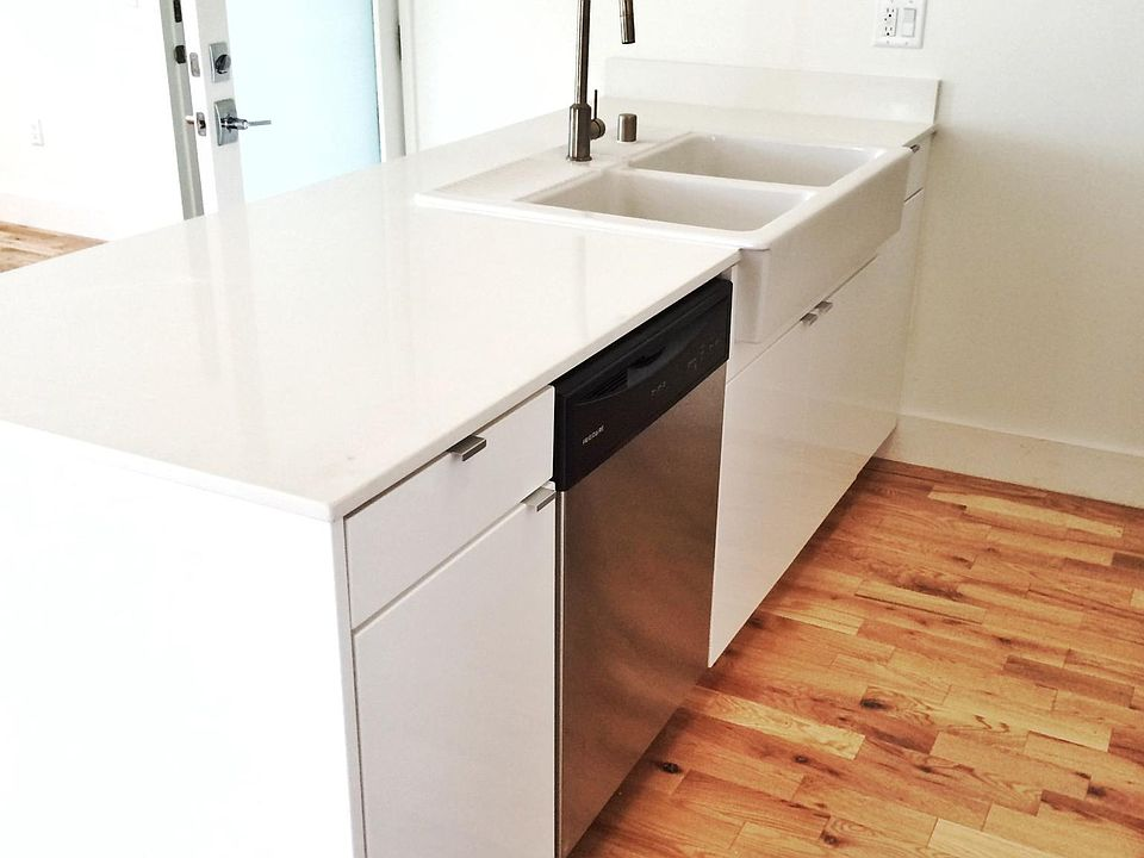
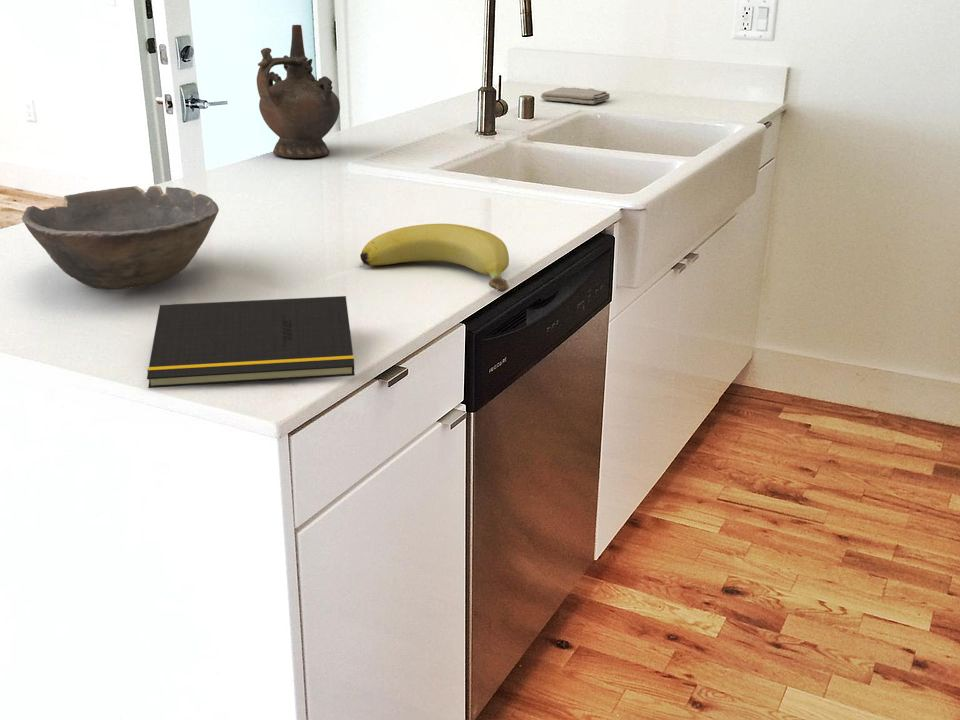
+ bowl (126, 243)
+ ceremonial vessel (295, 90)
+ banana (434, 254)
+ washcloth (575, 95)
+ notepad (253, 338)
